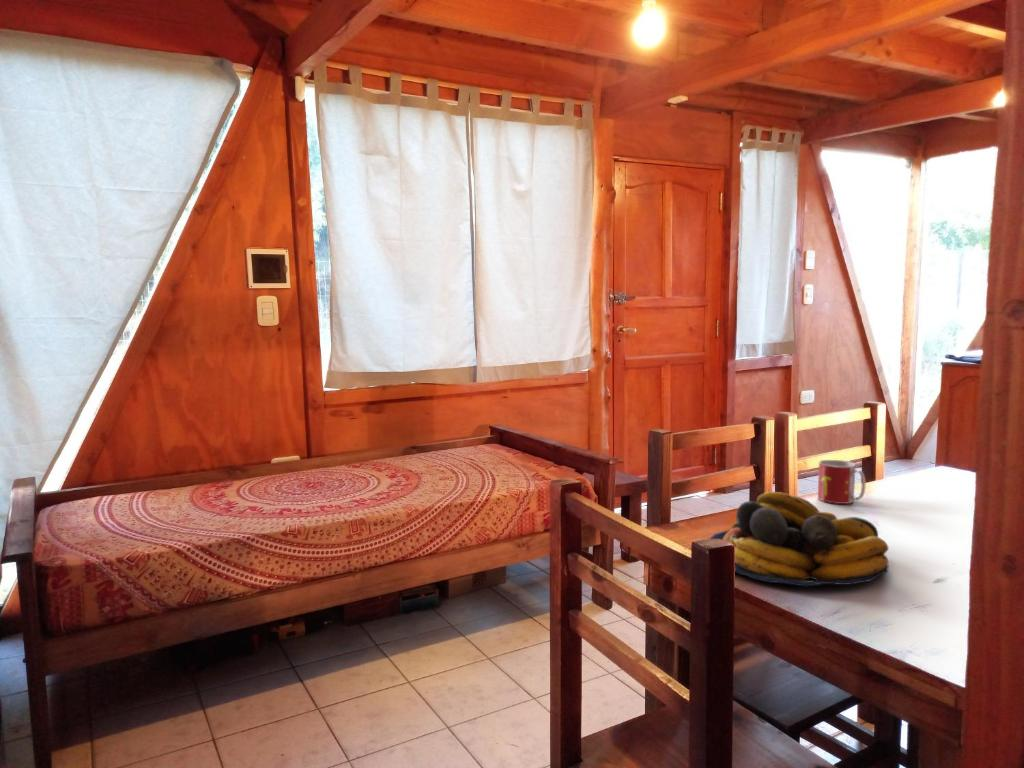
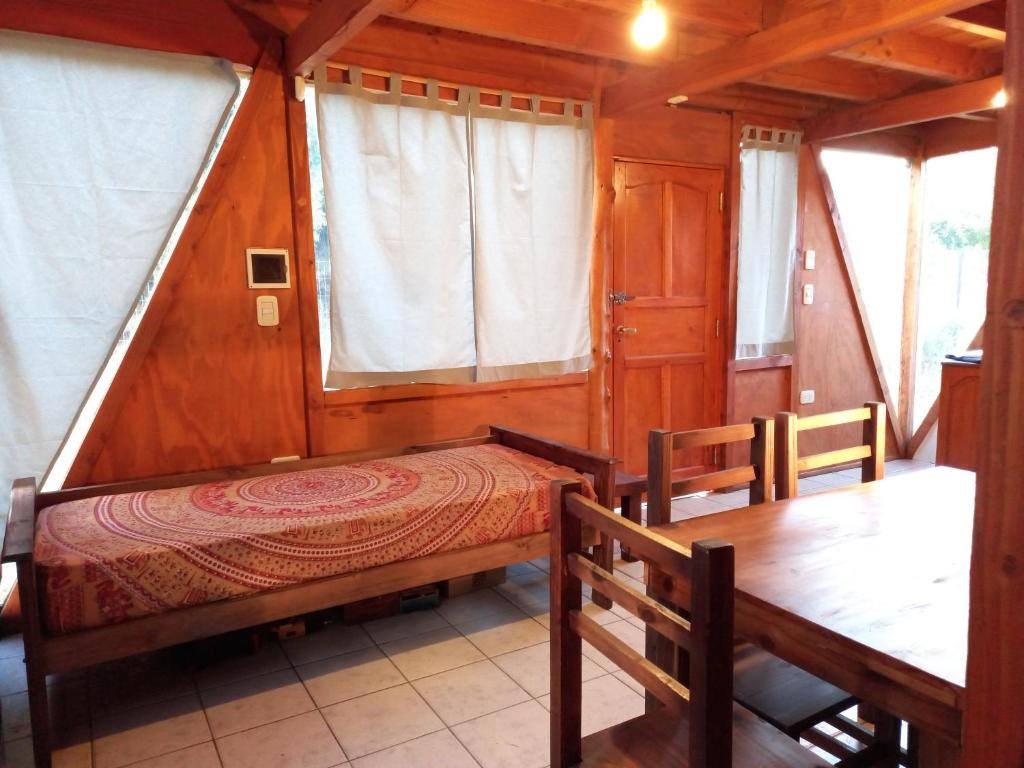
- fruit bowl (792, 526)
- mug (842, 482)
